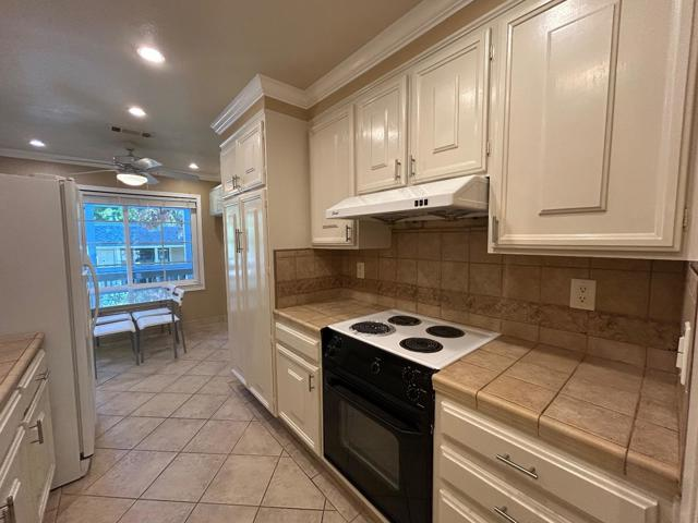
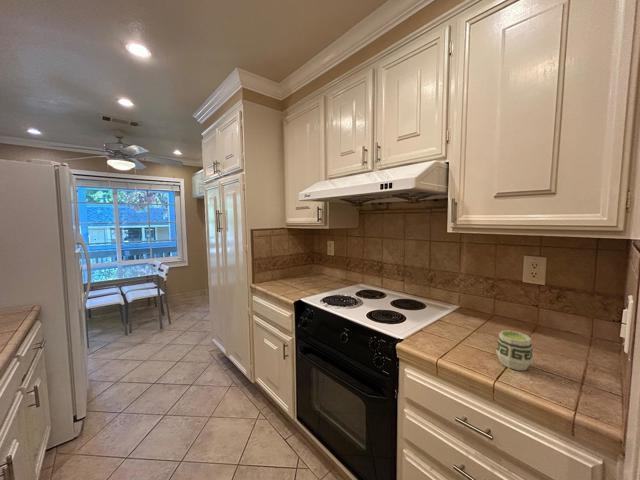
+ cup (514, 350)
